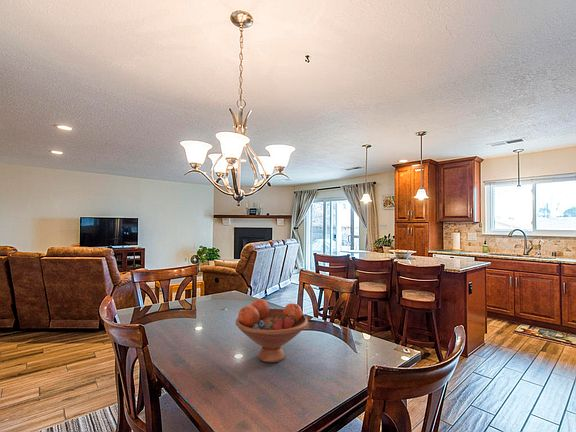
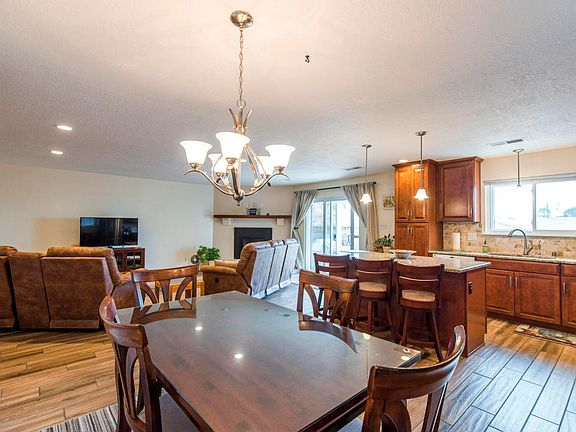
- fruit bowl (271, 330)
